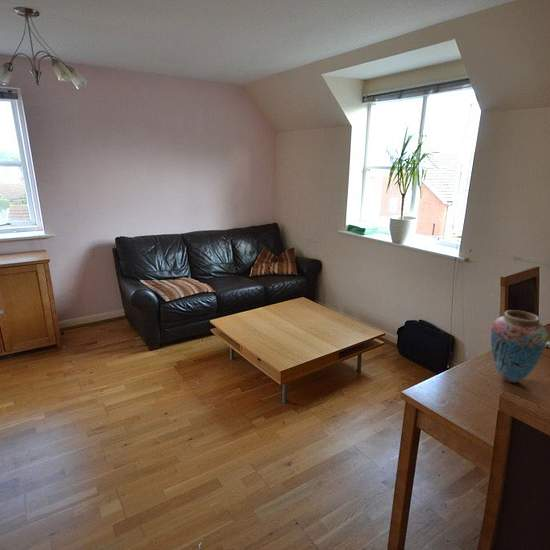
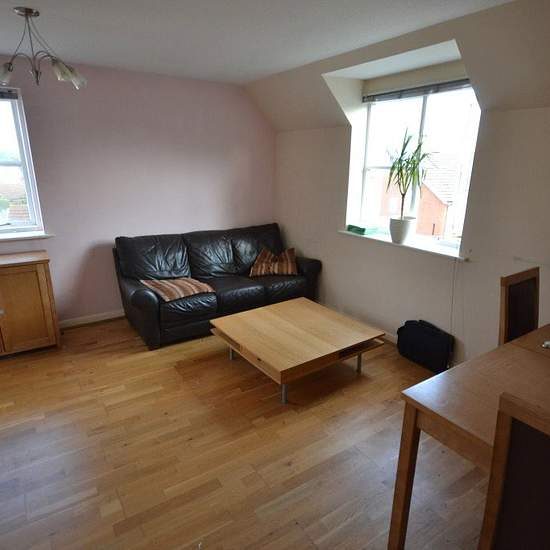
- vase (515, 348)
